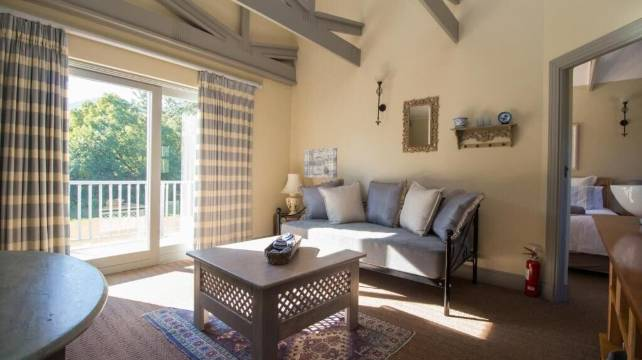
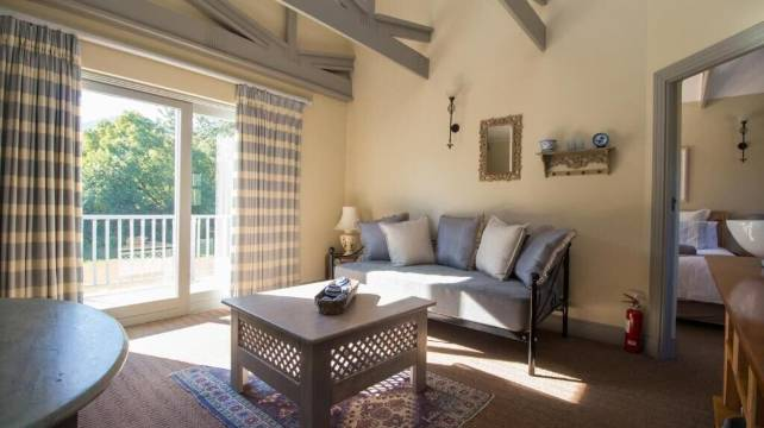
- wall art (319, 163)
